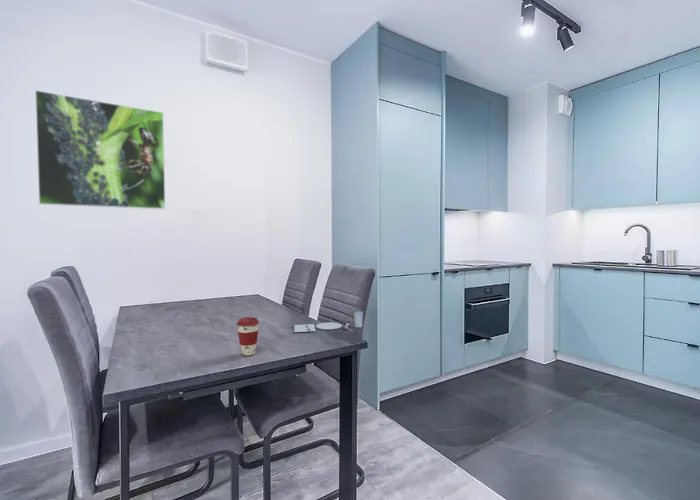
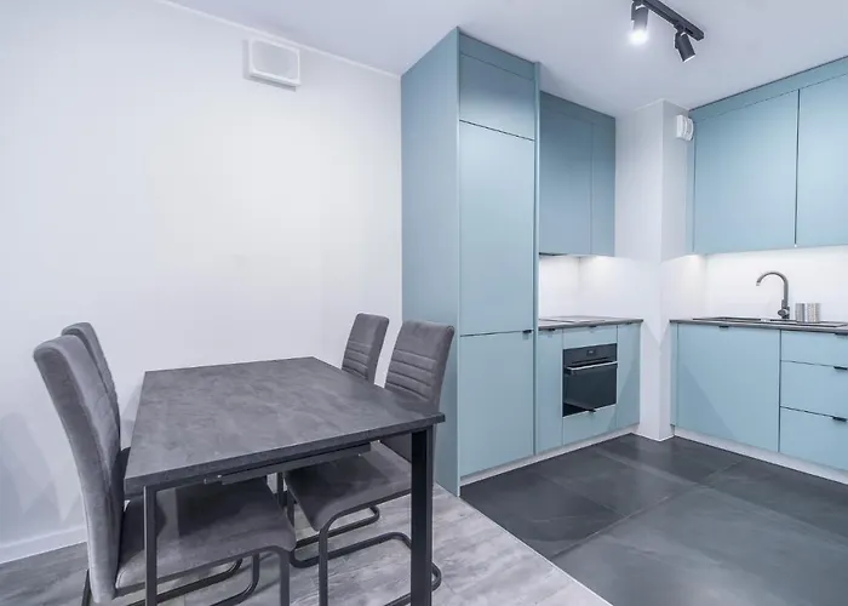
- coffee cup (248, 336)
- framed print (106, 155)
- placemat (329, 322)
